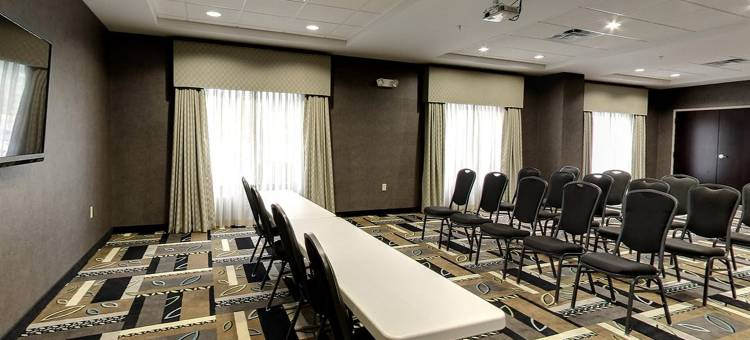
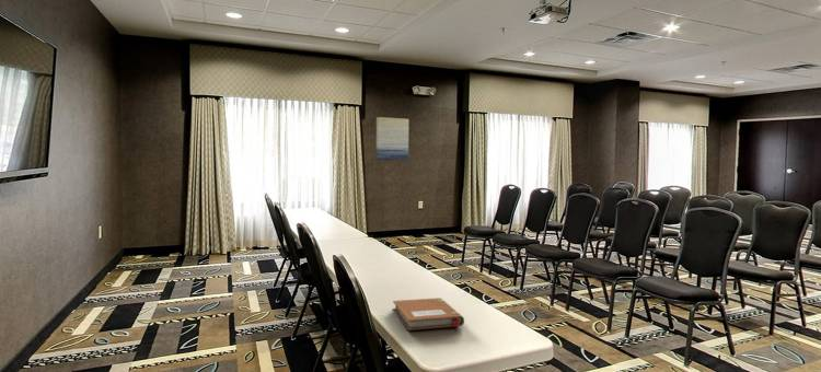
+ wall art (392, 139)
+ notebook (427, 313)
